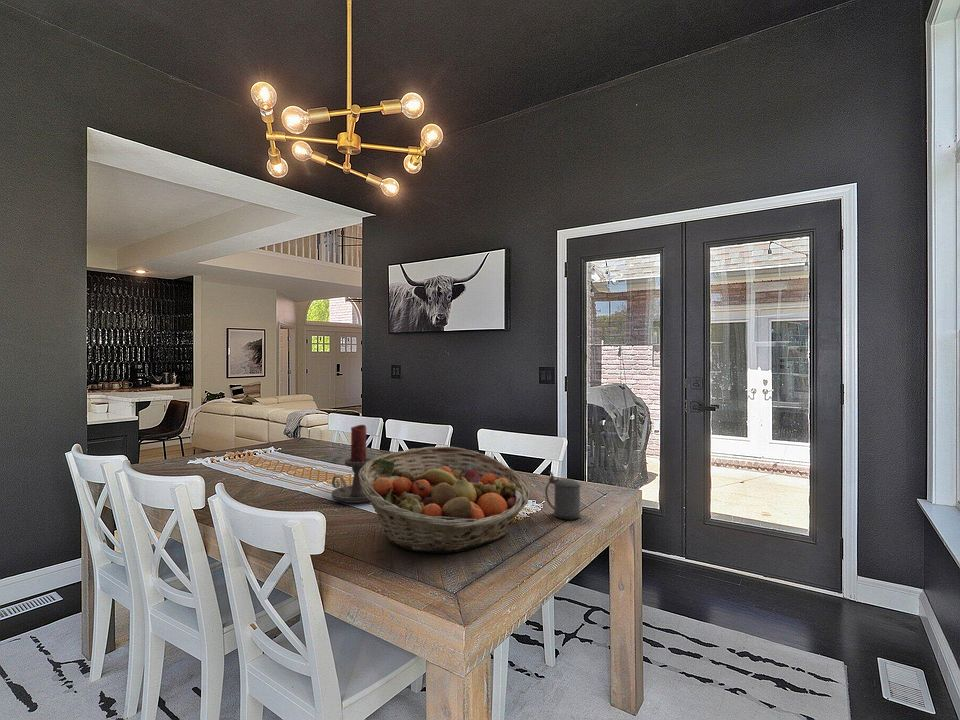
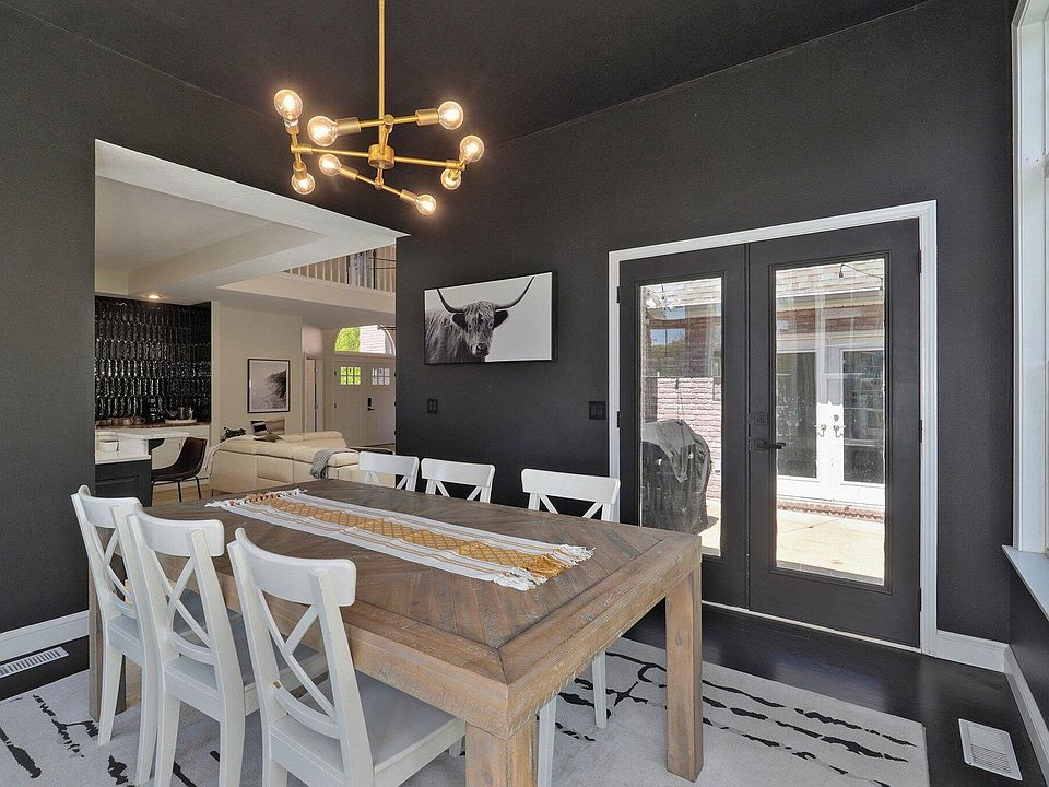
- candle holder (353, 460)
- fruit basket (446, 494)
- beer stein (562, 493)
